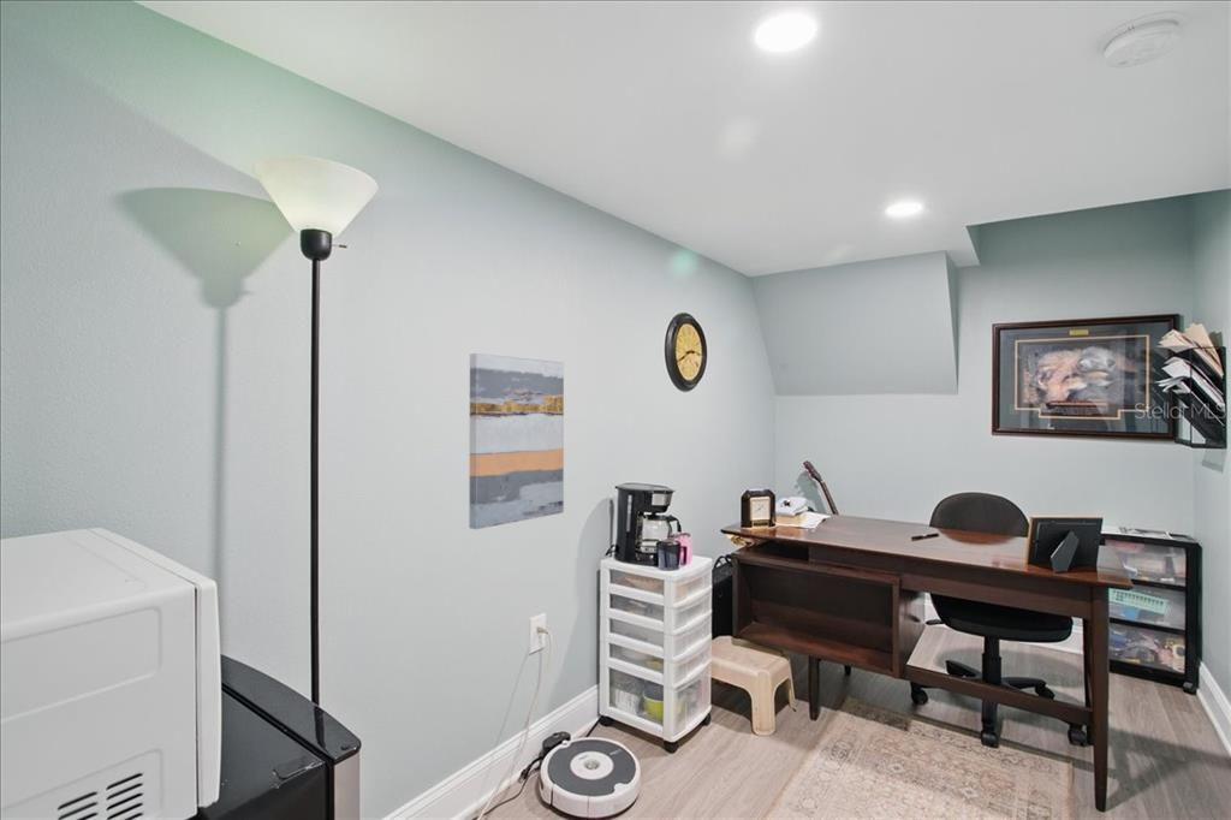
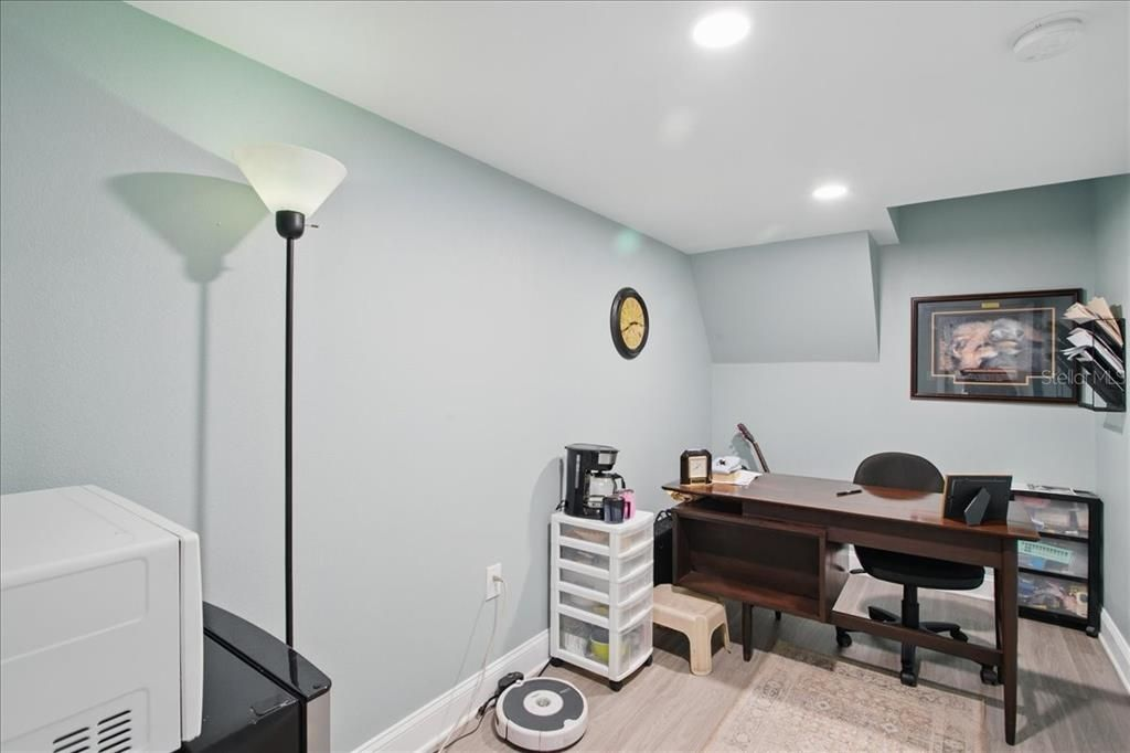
- wall art (519, 439)
